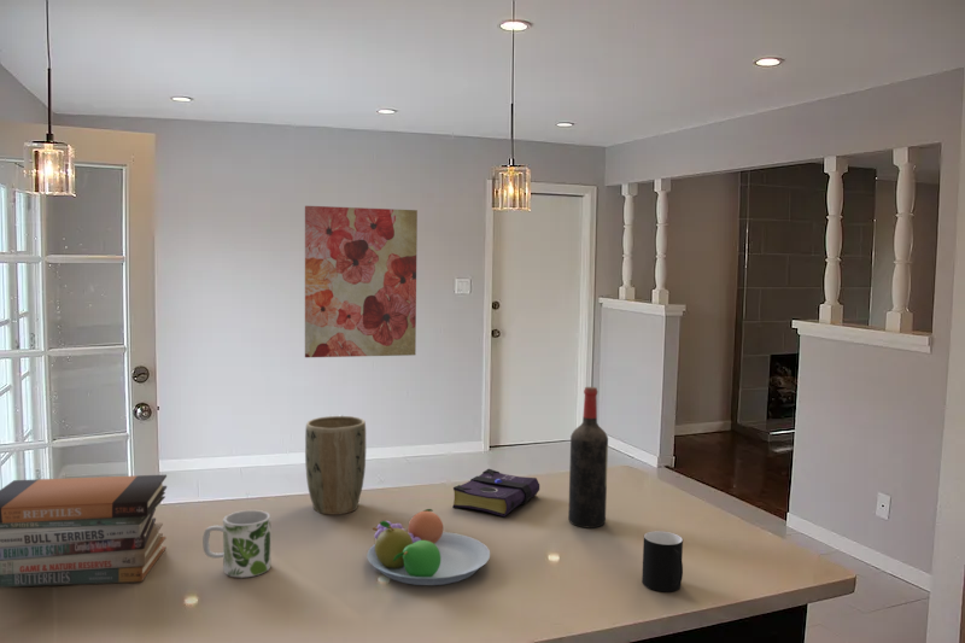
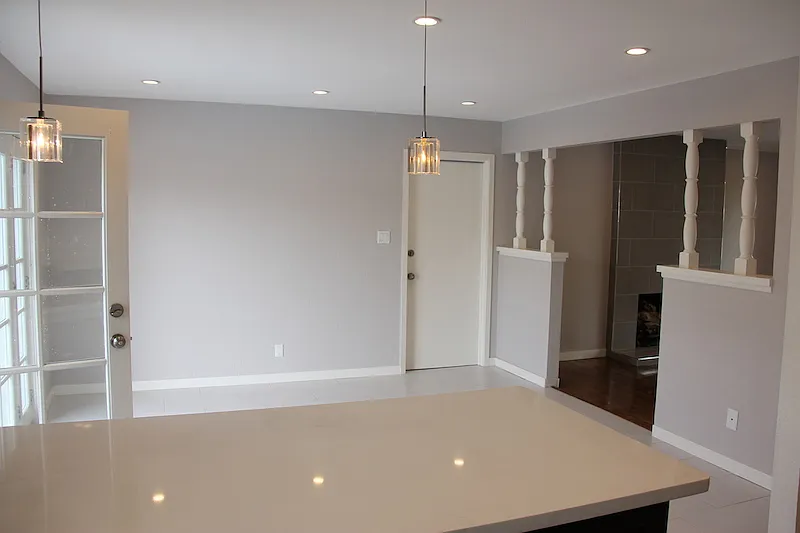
- fruit bowl (425, 543)
- book stack (76, 528)
- wall art (361, 282)
- wine bottle (589, 455)
- plant pot (335, 464)
- mug (236, 542)
- book (497, 491)
- cup (666, 563)
